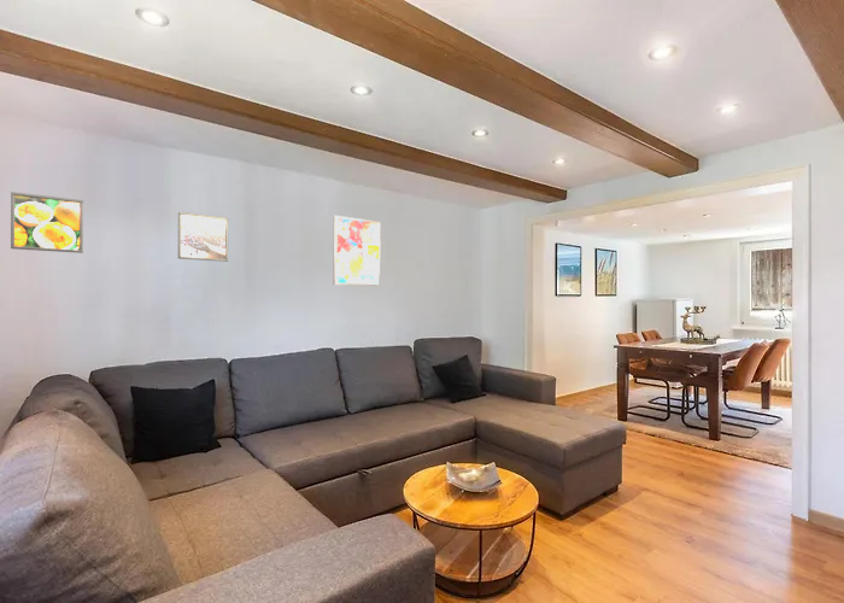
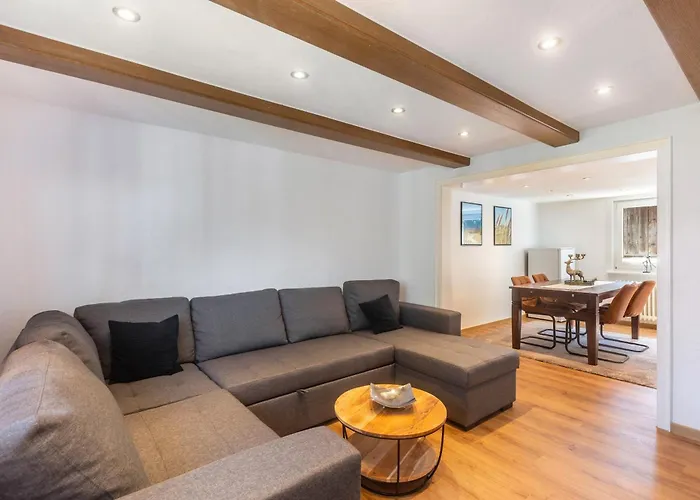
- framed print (204, 236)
- wall art (357, 252)
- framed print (48, 223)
